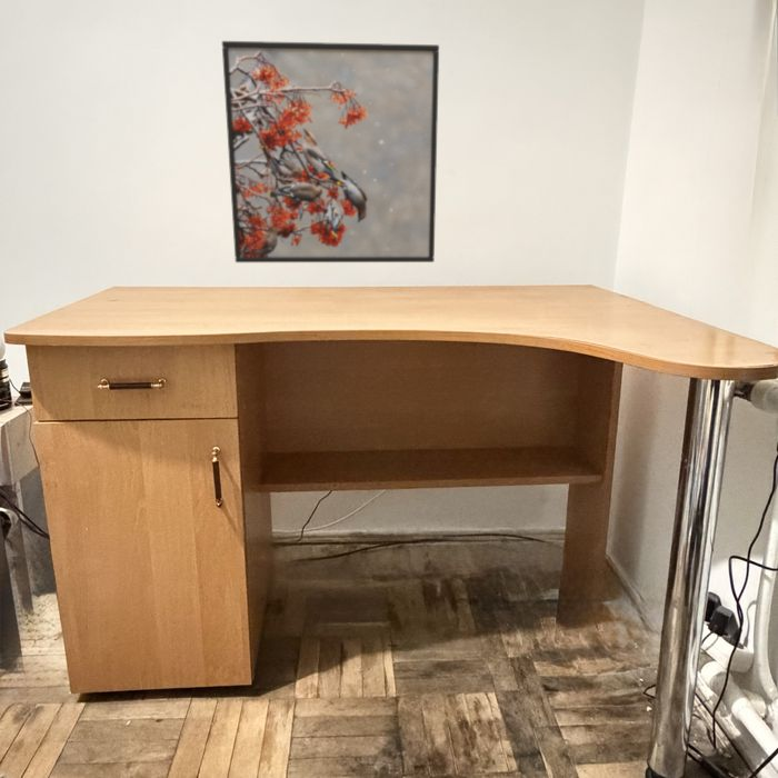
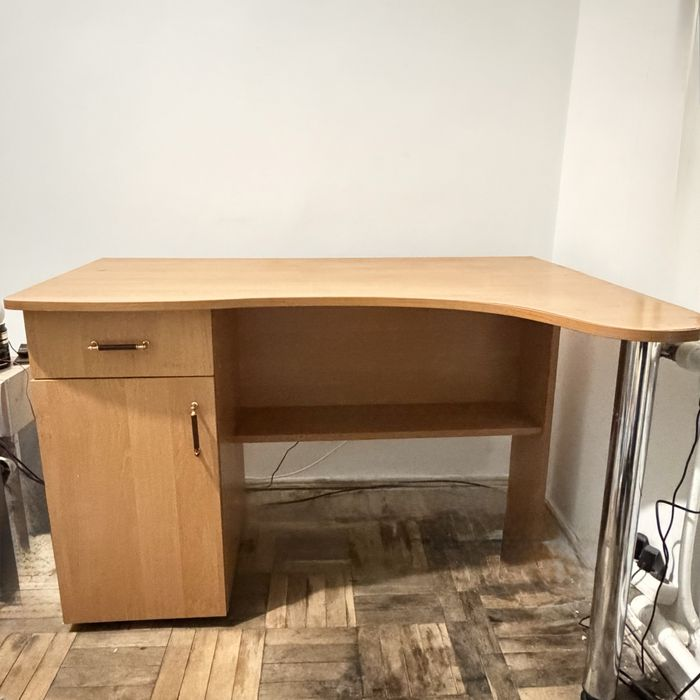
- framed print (333, 157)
